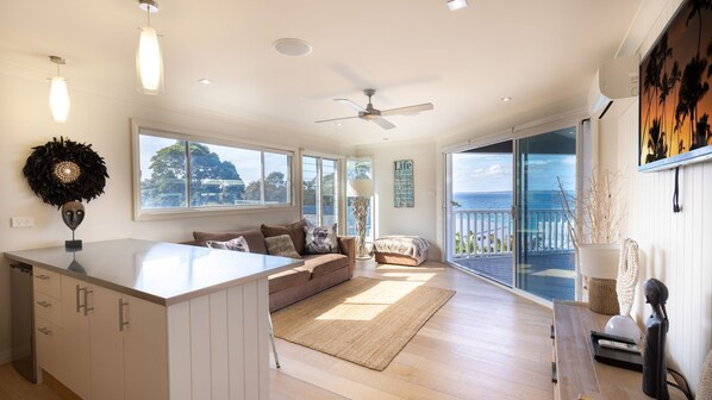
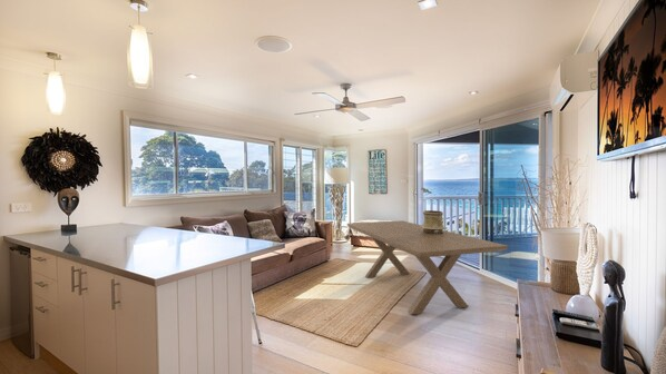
+ dining table (411, 254)
+ vessel (432, 222)
